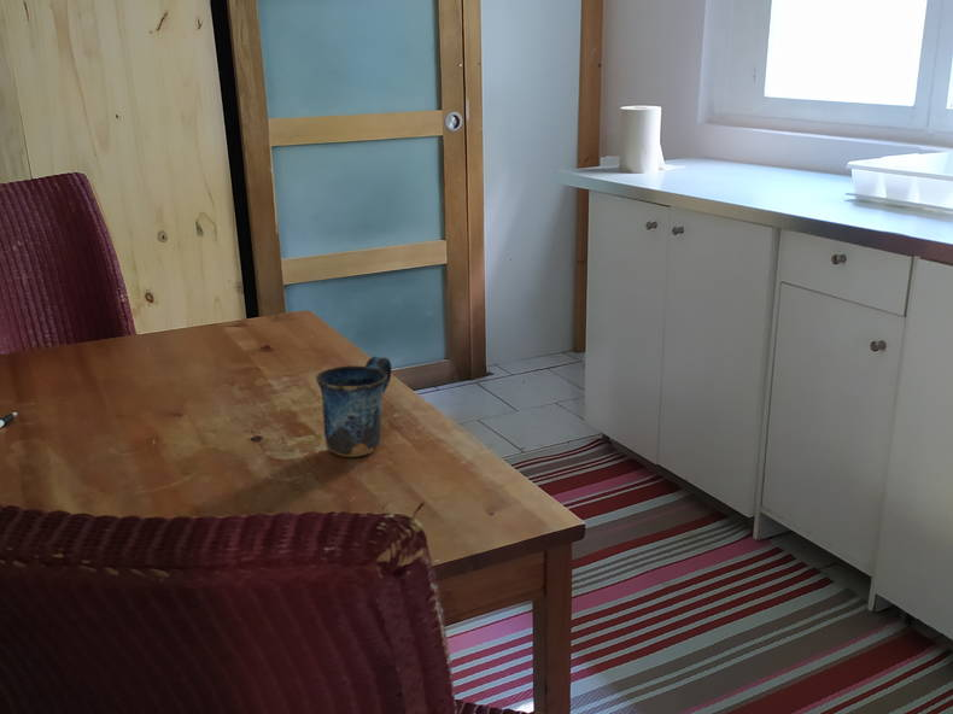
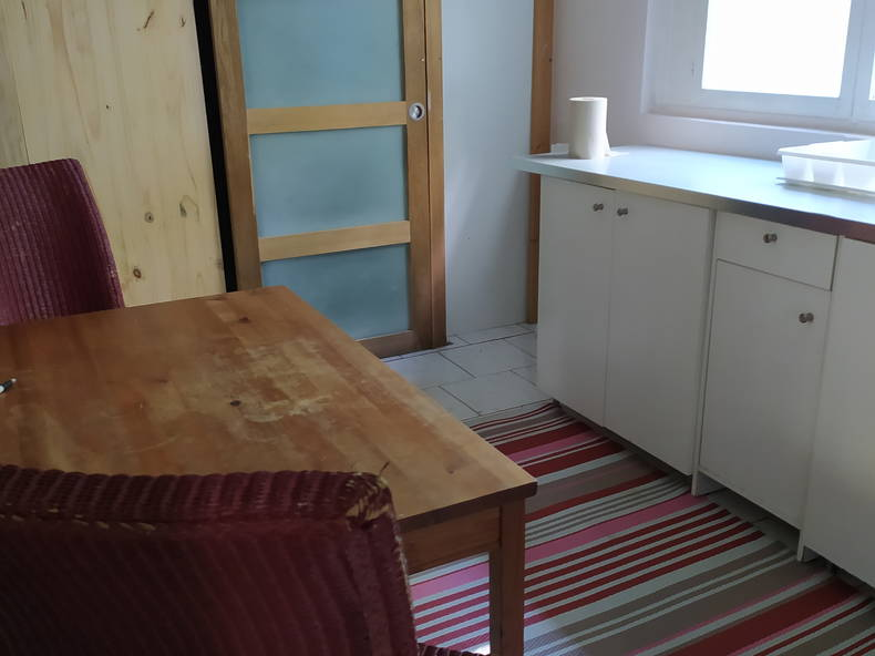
- mug (364, 406)
